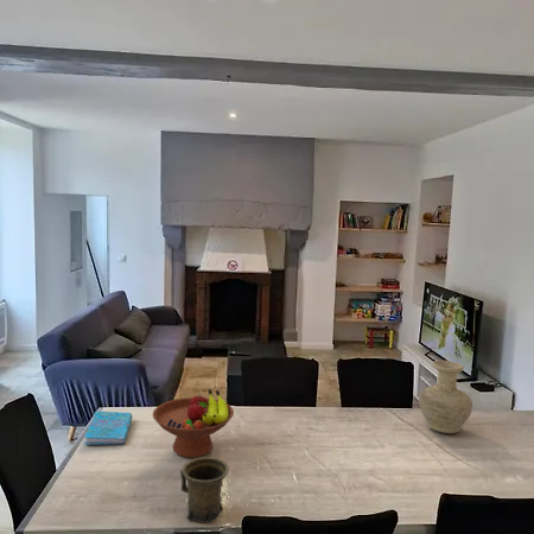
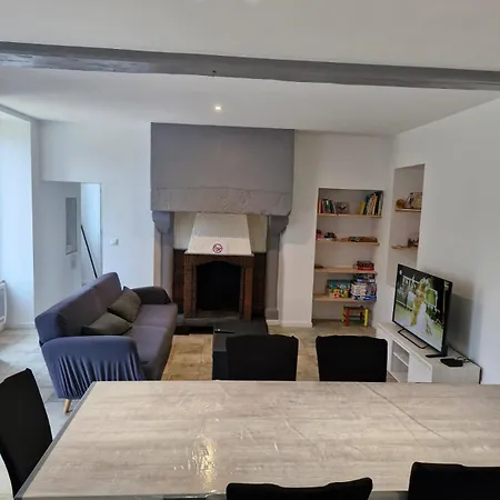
- mug (204, 490)
- fruit bowl (193, 422)
- cover (109, 426)
- vase (445, 396)
